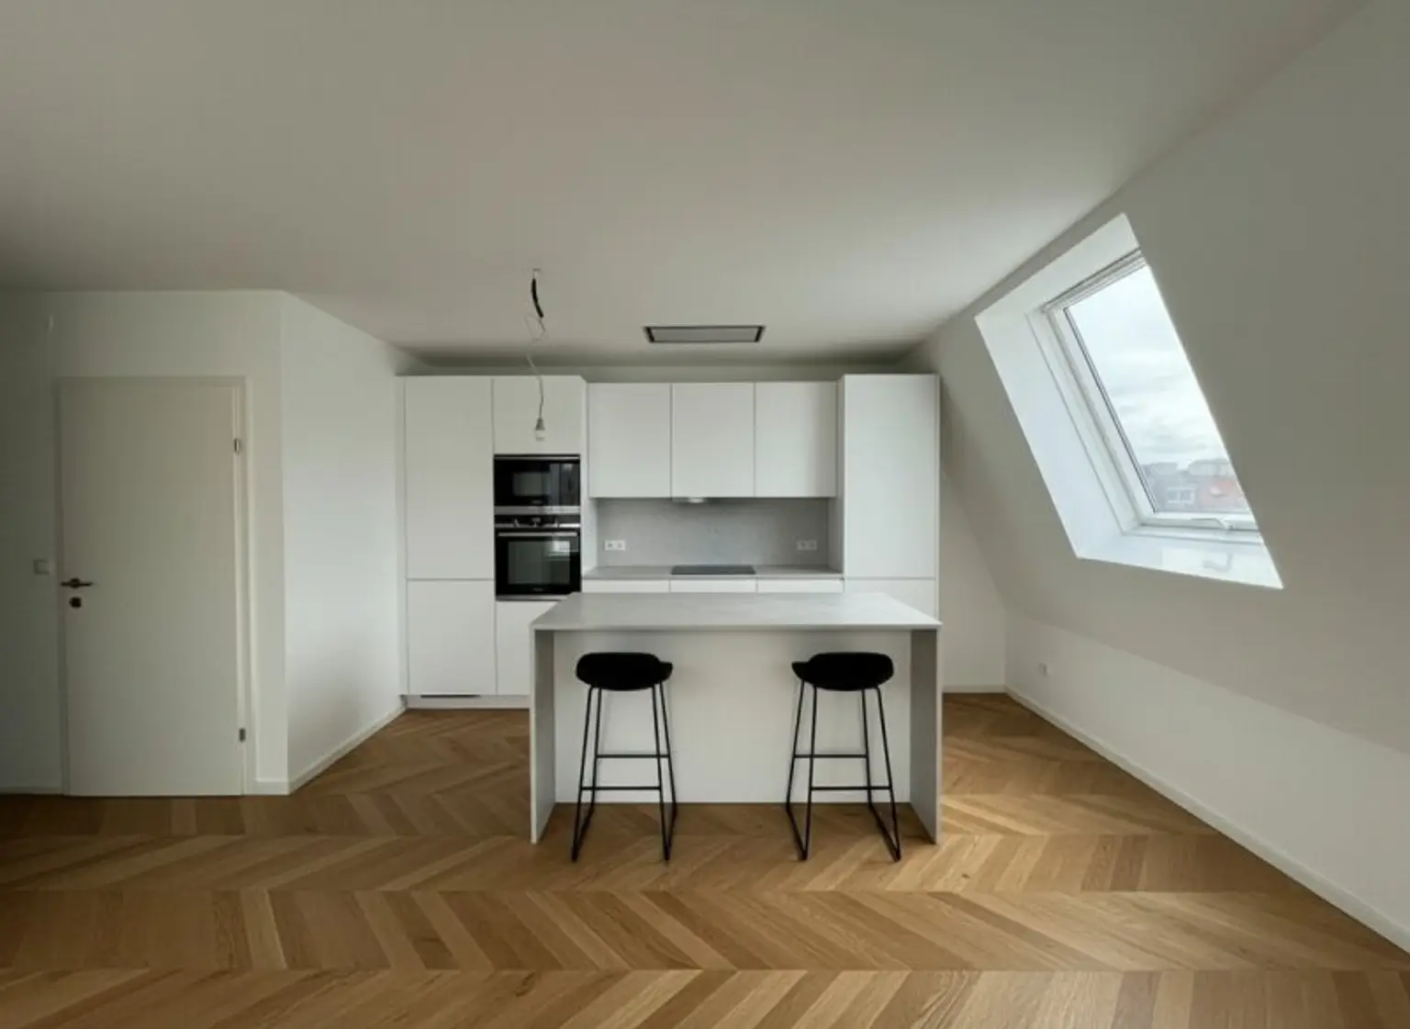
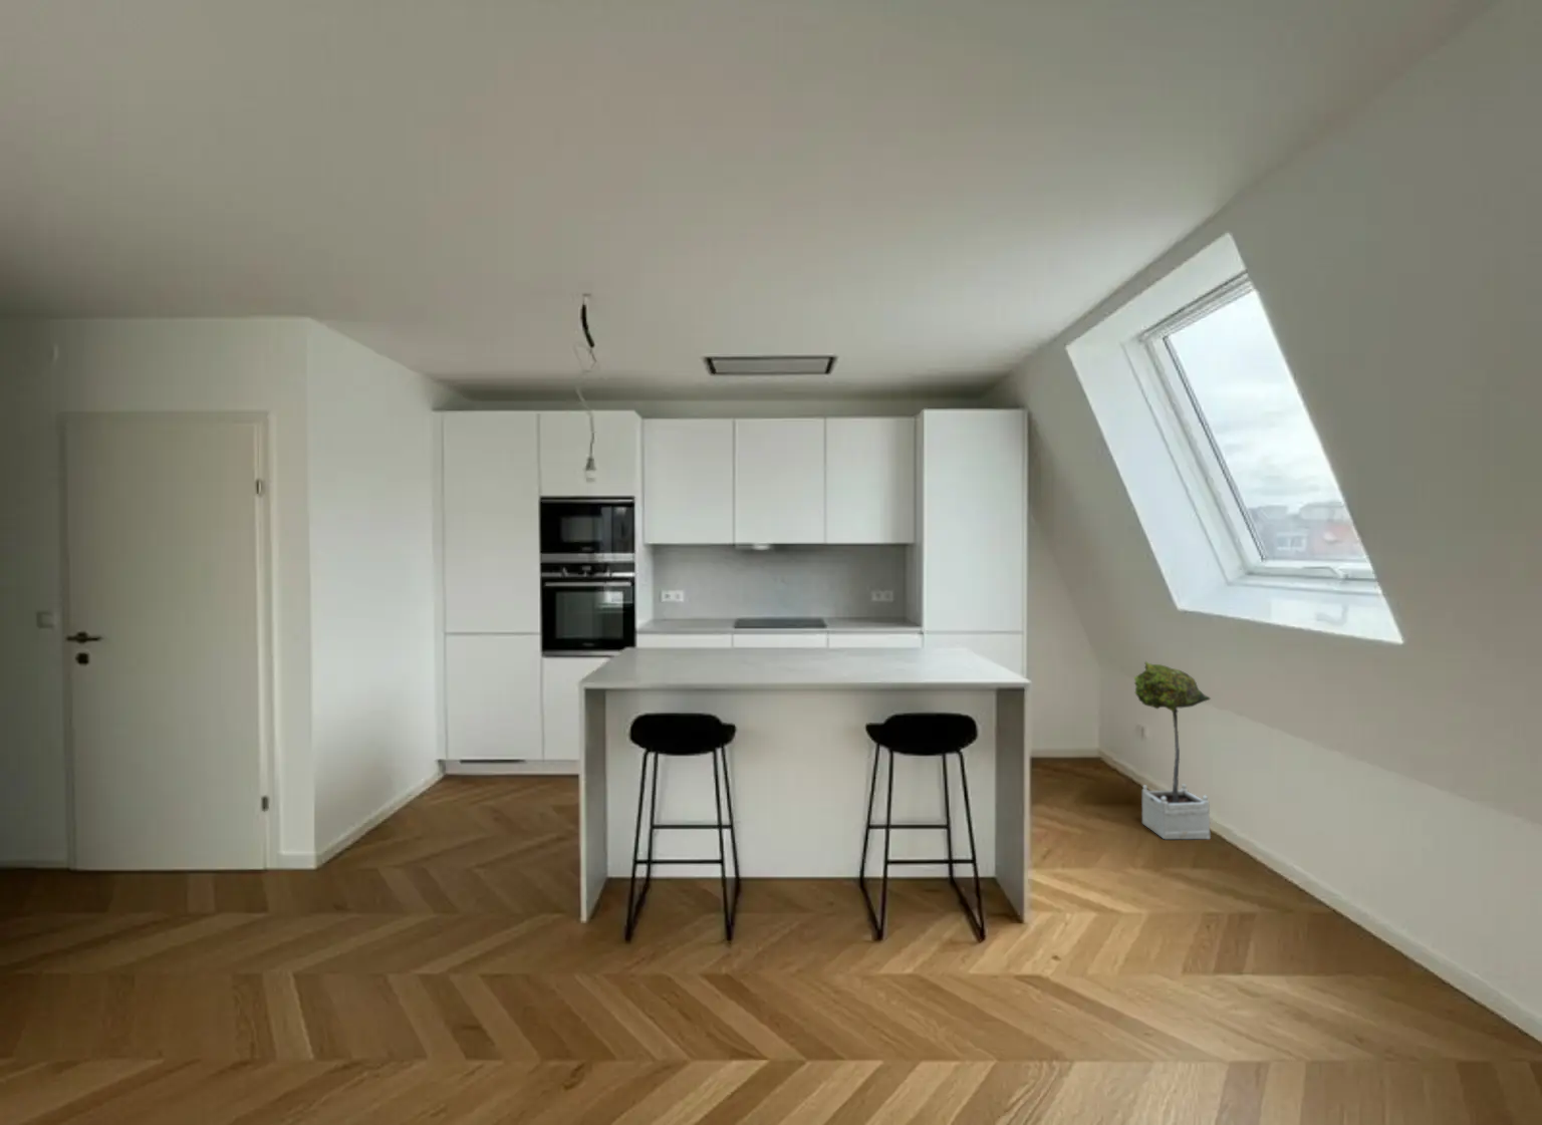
+ potted tree (1174, 746)
